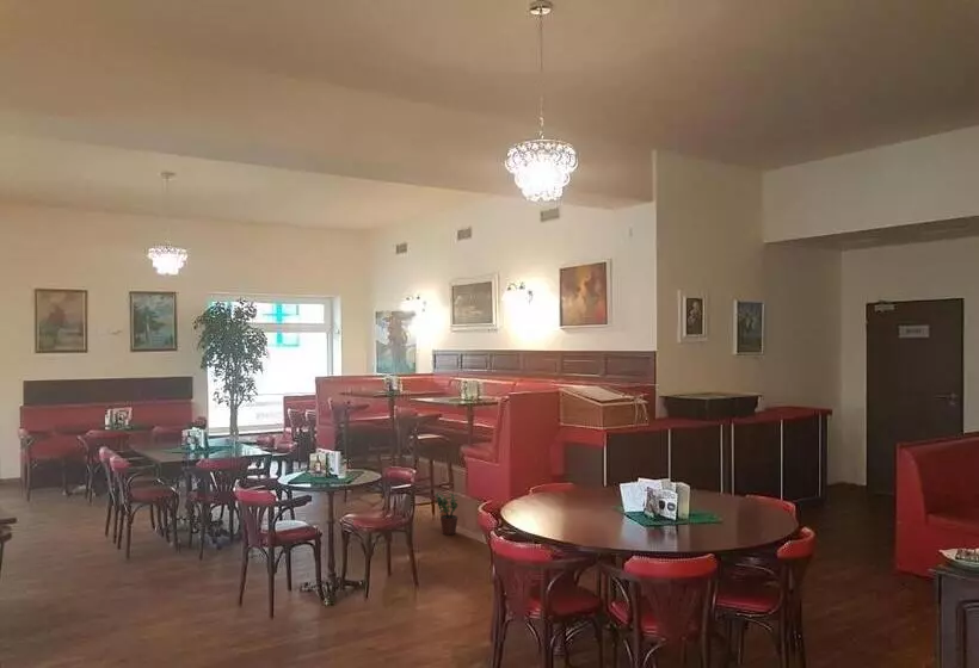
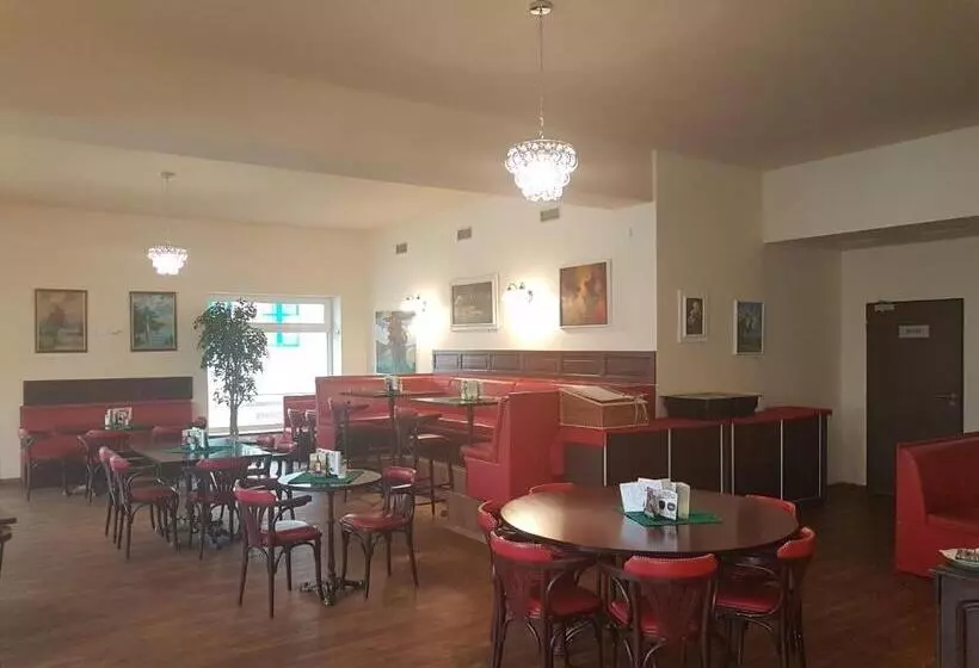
- potted plant (448, 511)
